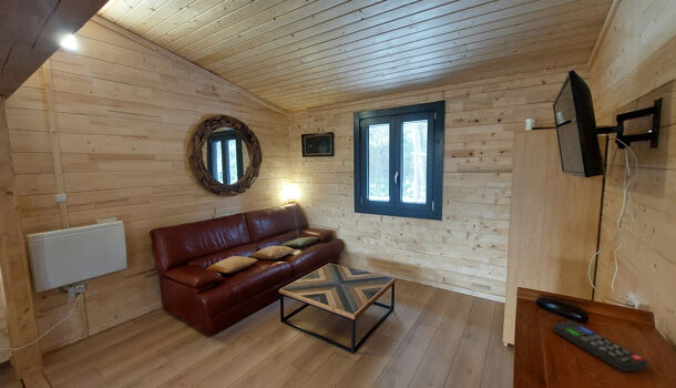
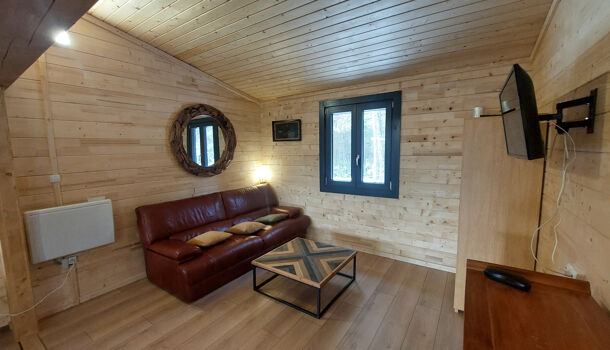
- remote control (594, 343)
